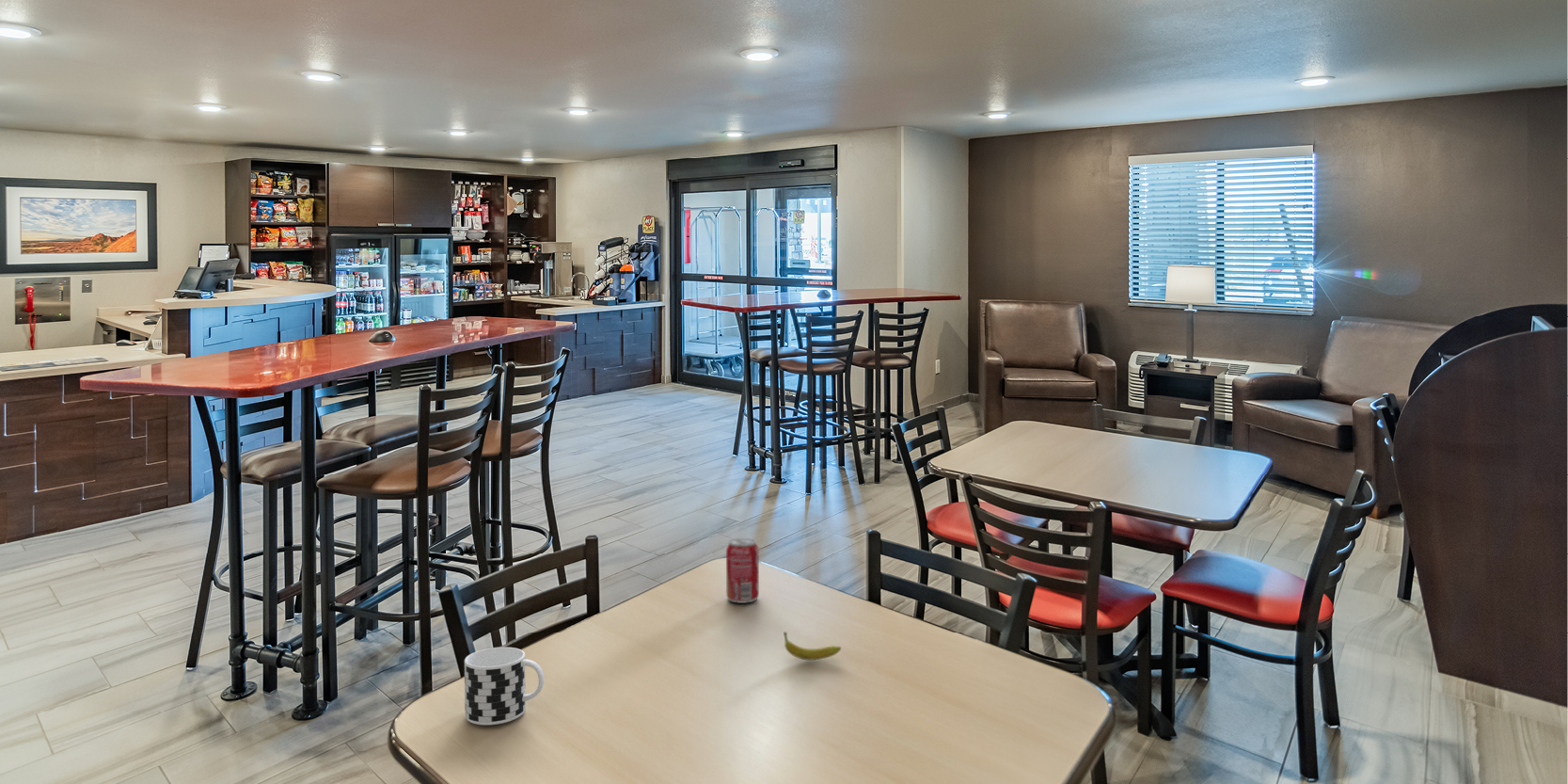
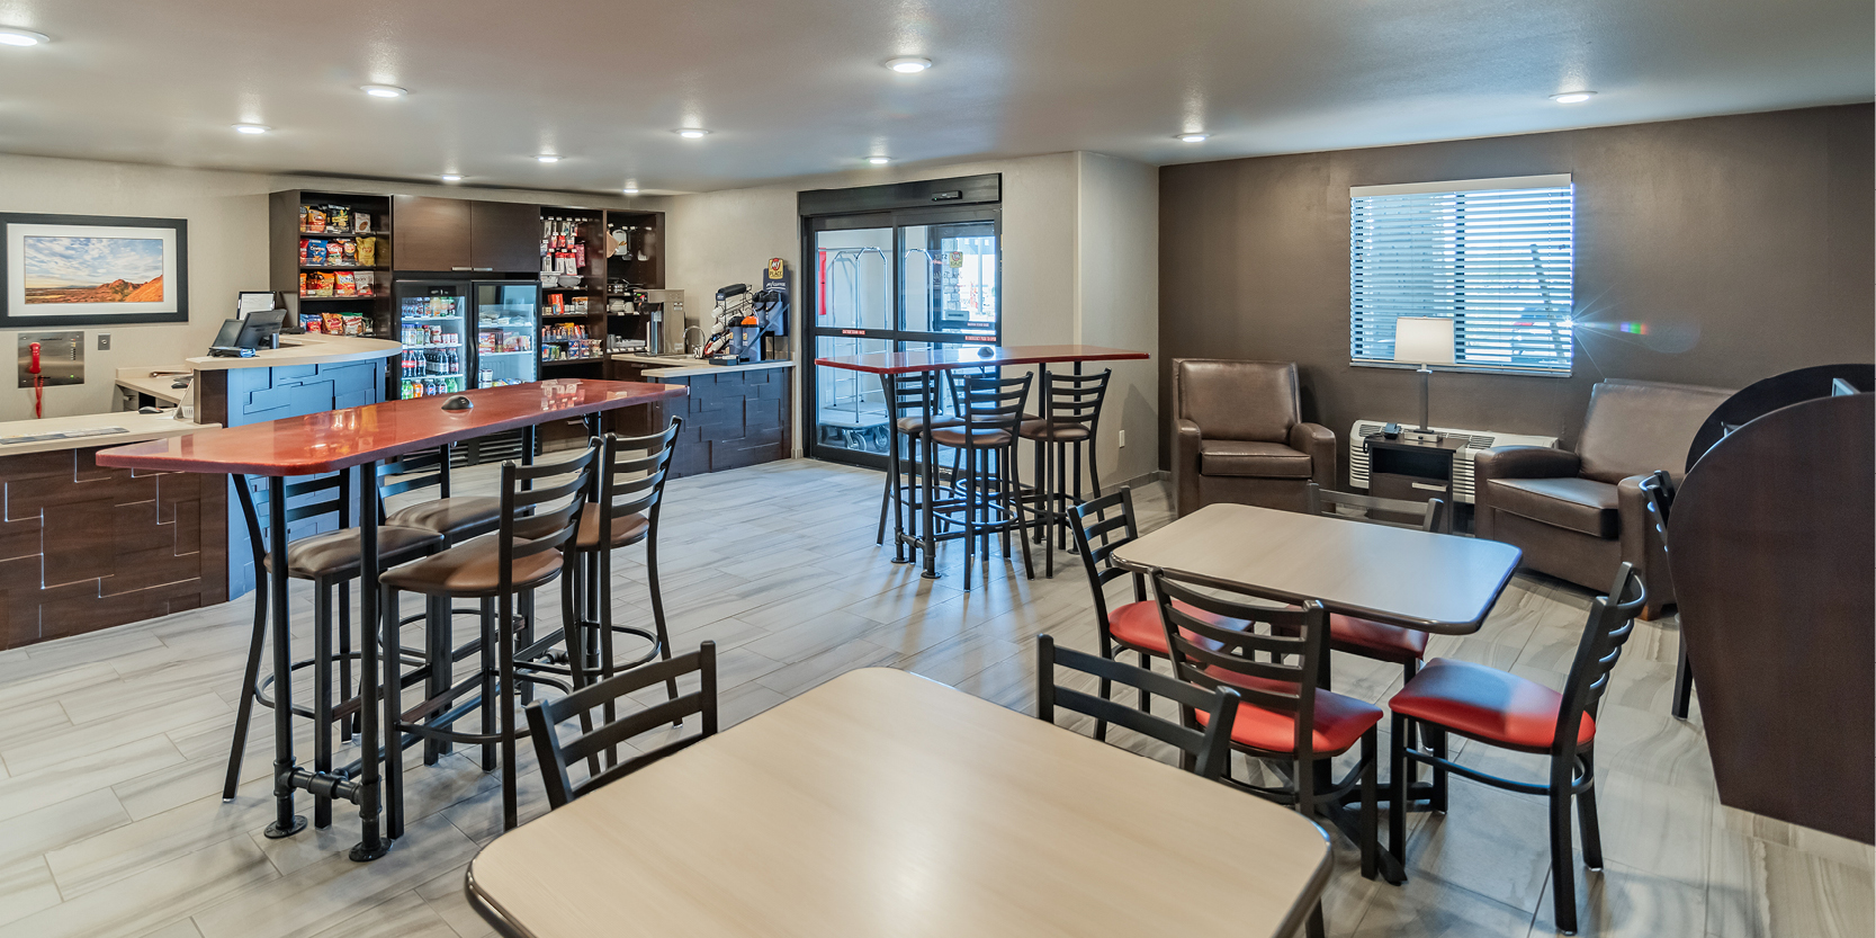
- cup (505, 685)
- fruit (812, 648)
- beverage can (742, 569)
